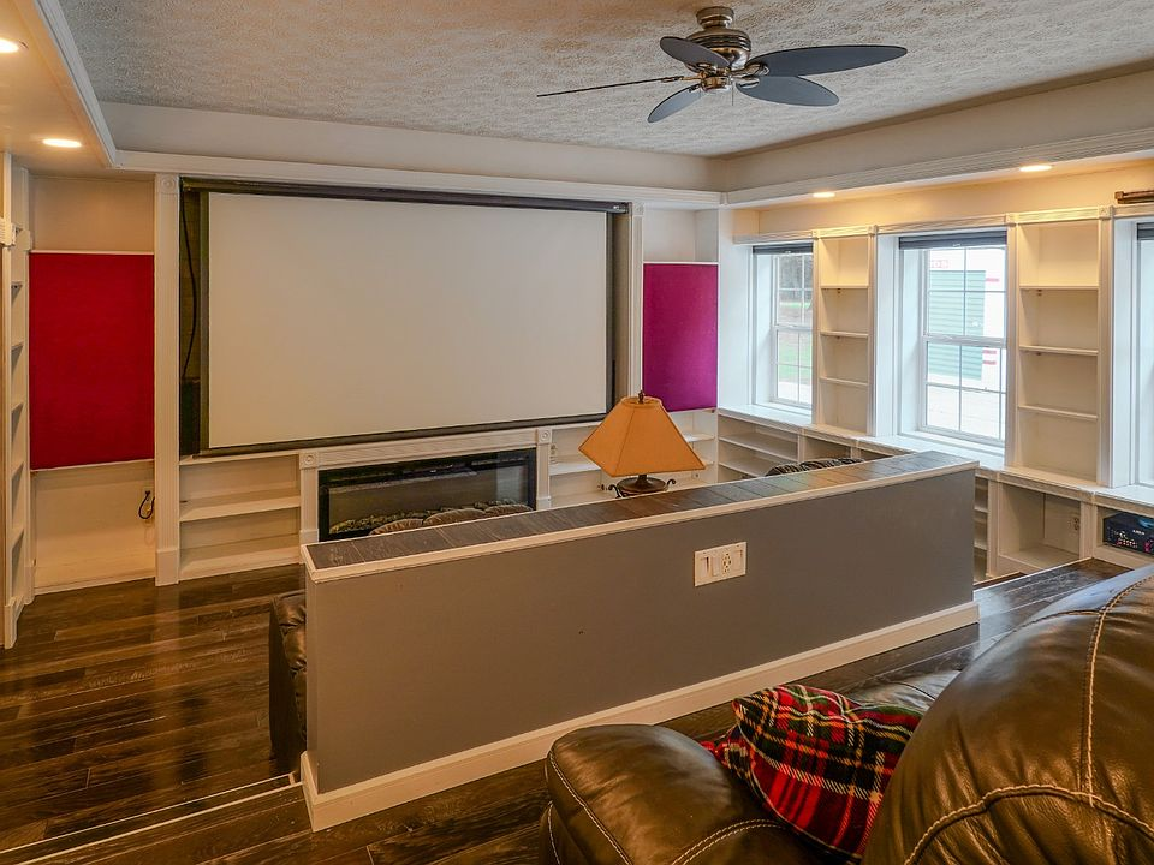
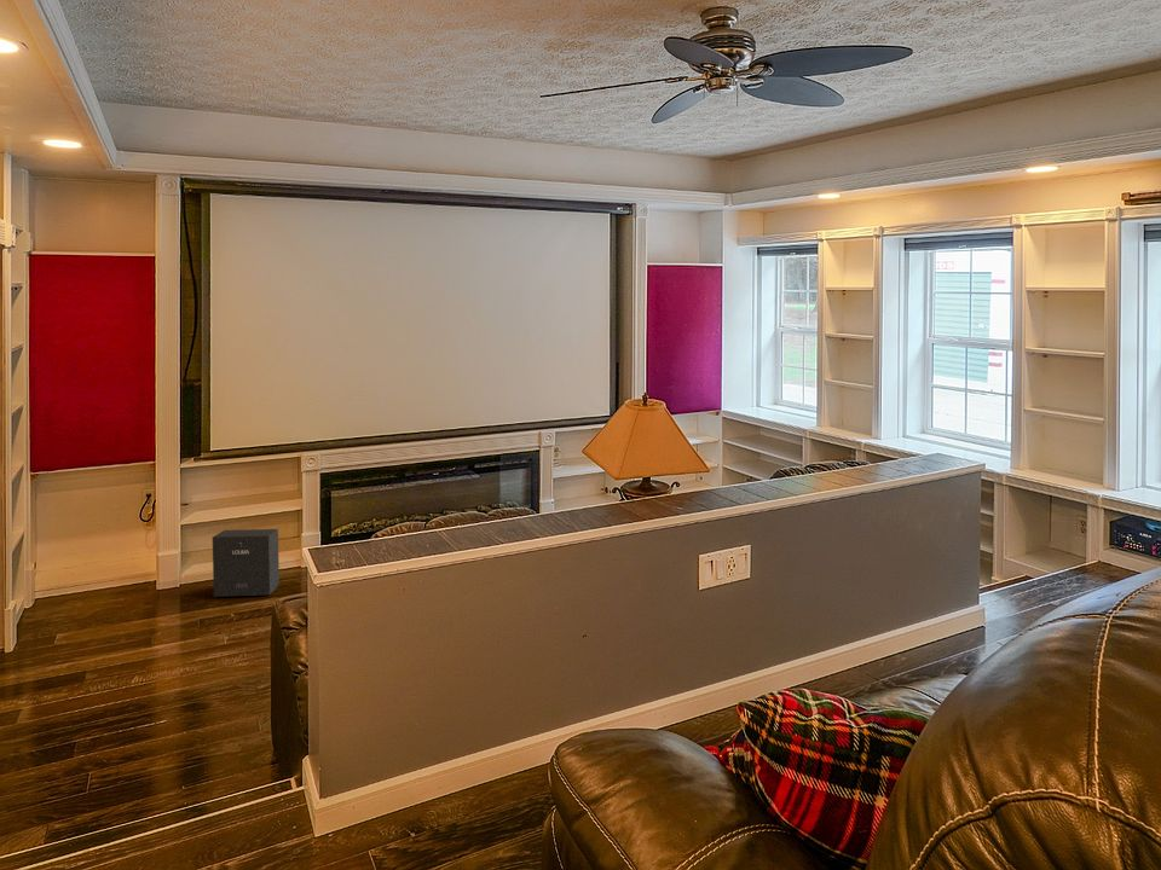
+ speaker (246, 562)
